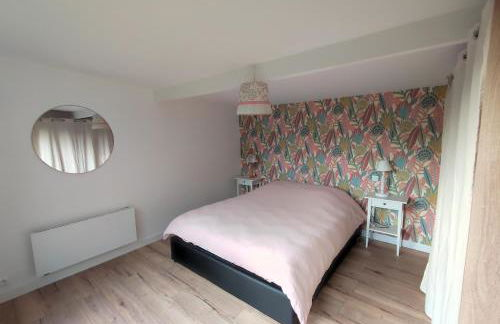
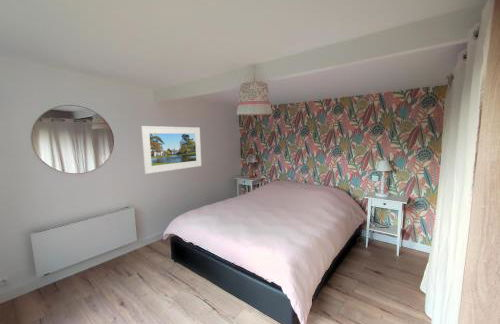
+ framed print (174, 148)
